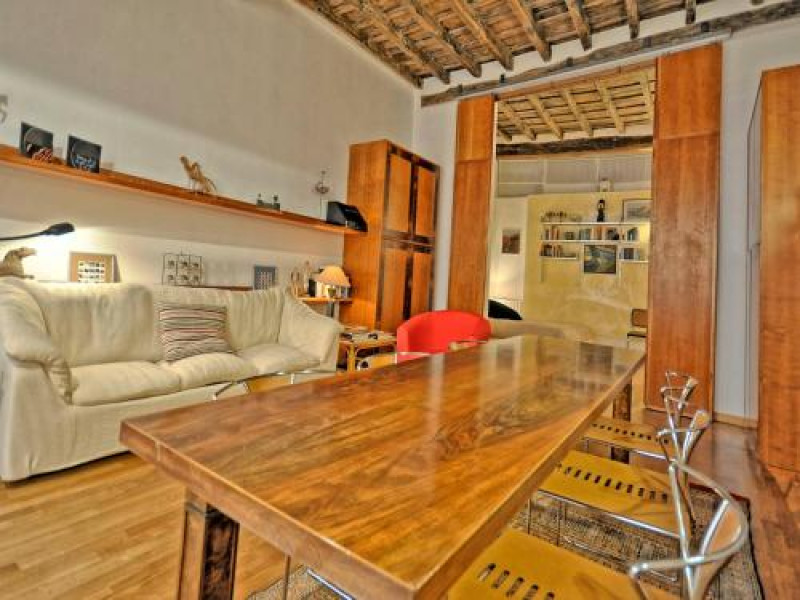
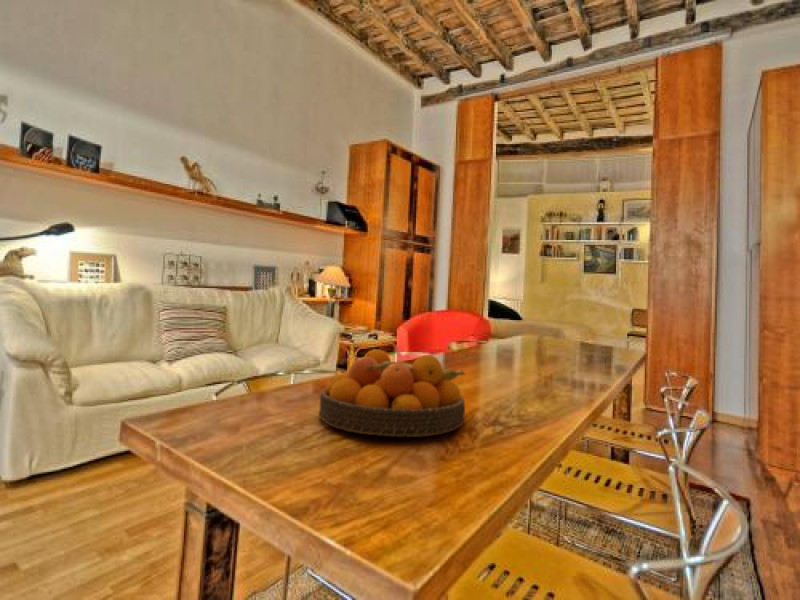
+ fruit bowl (393, 385)
